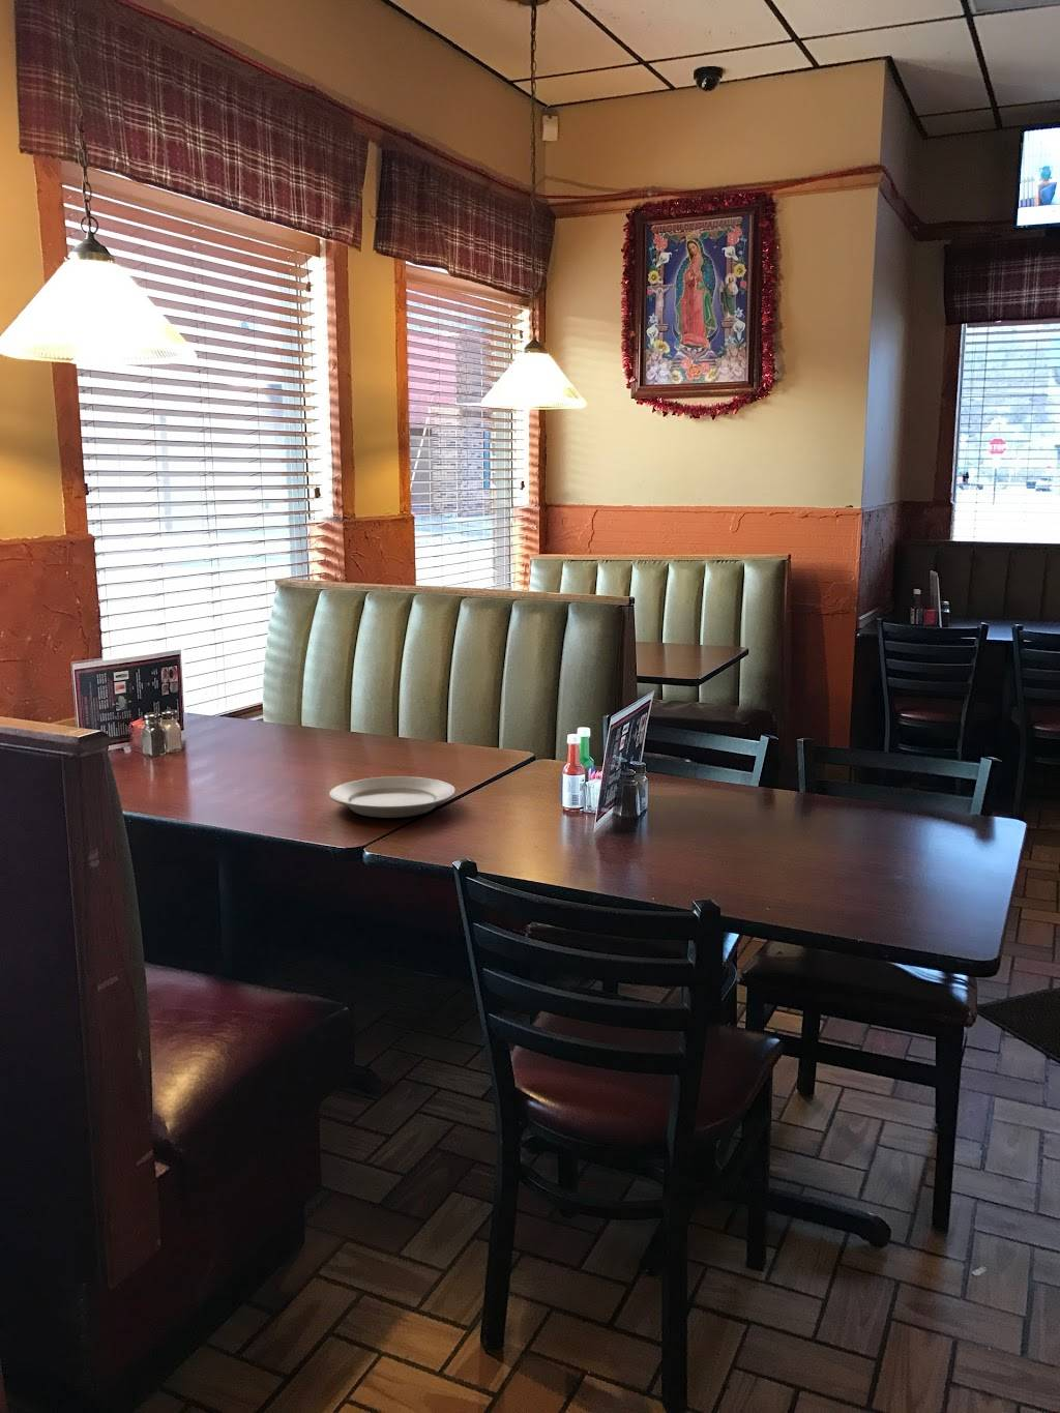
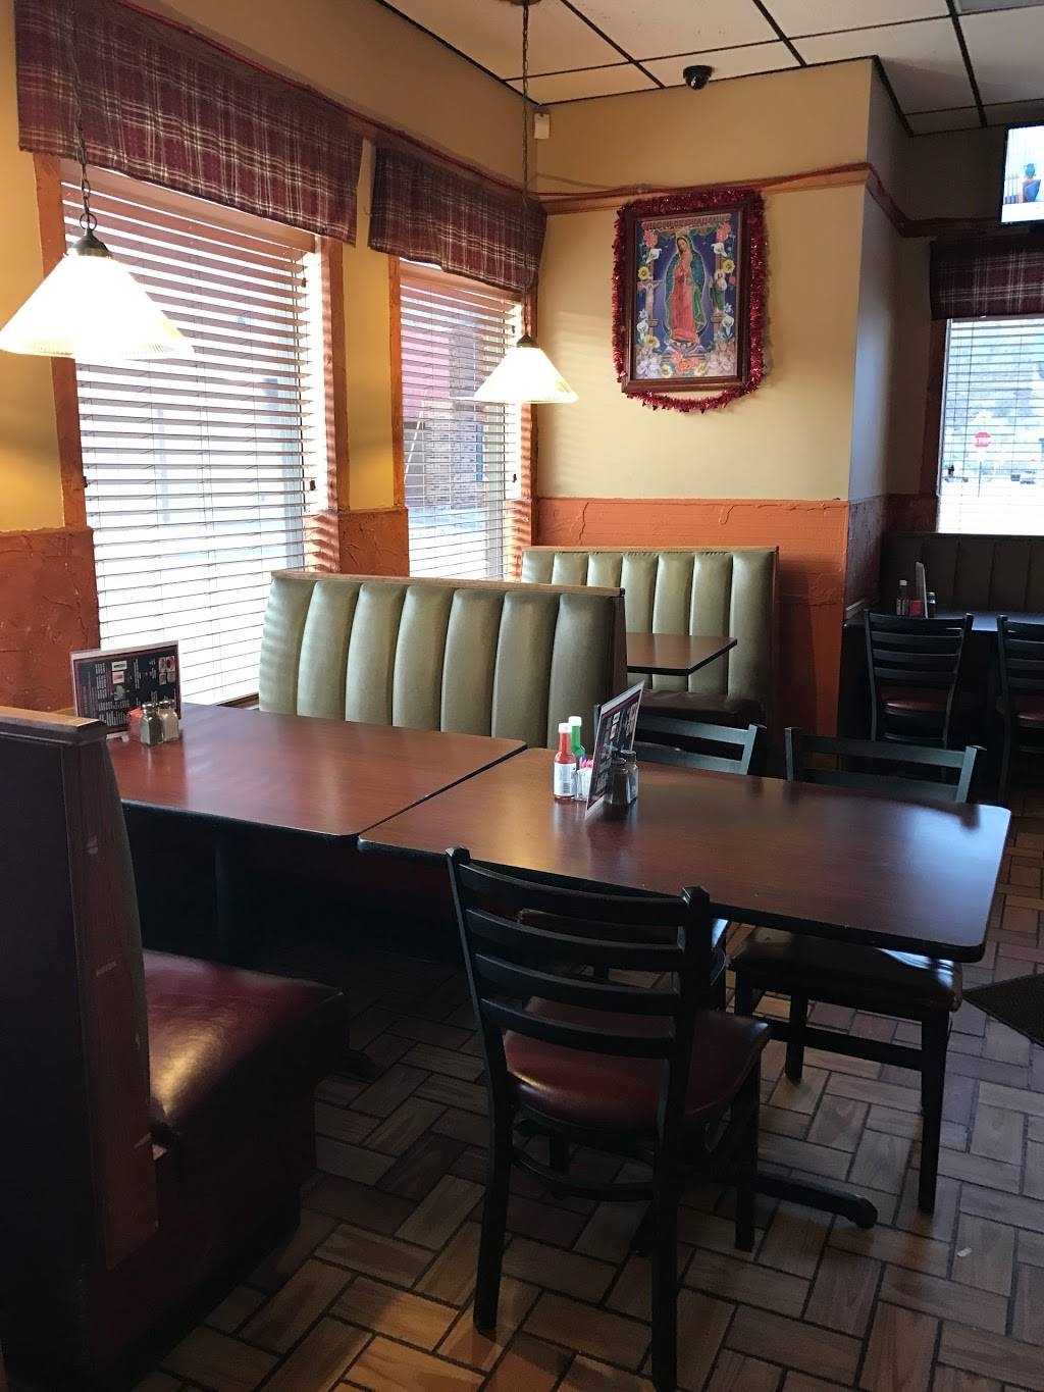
- plate (392, 798)
